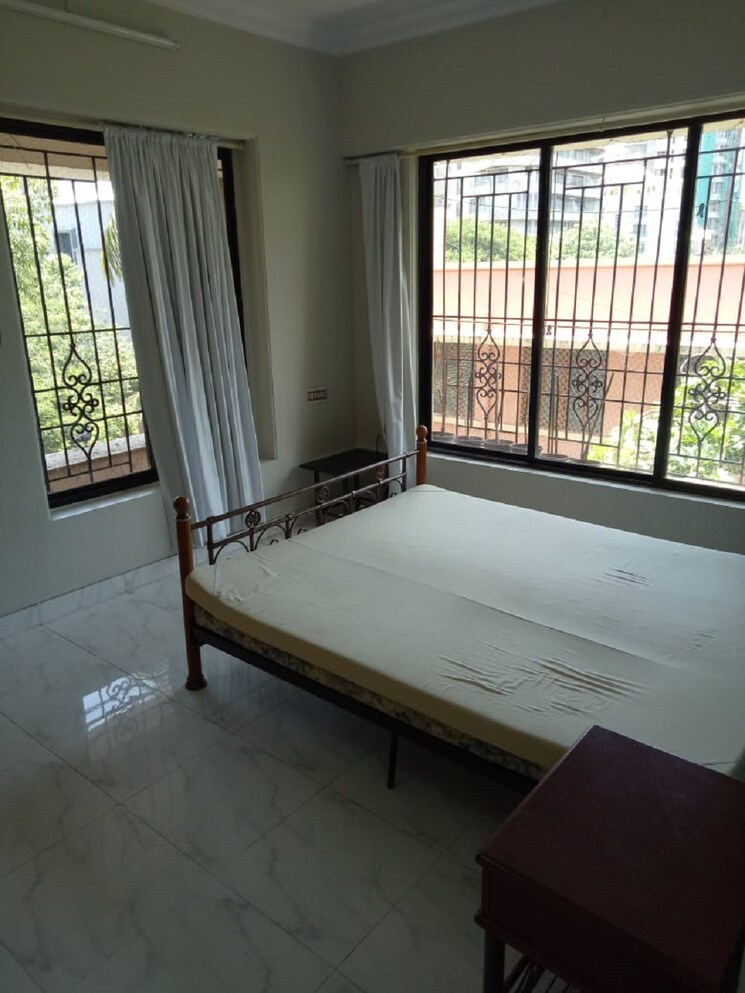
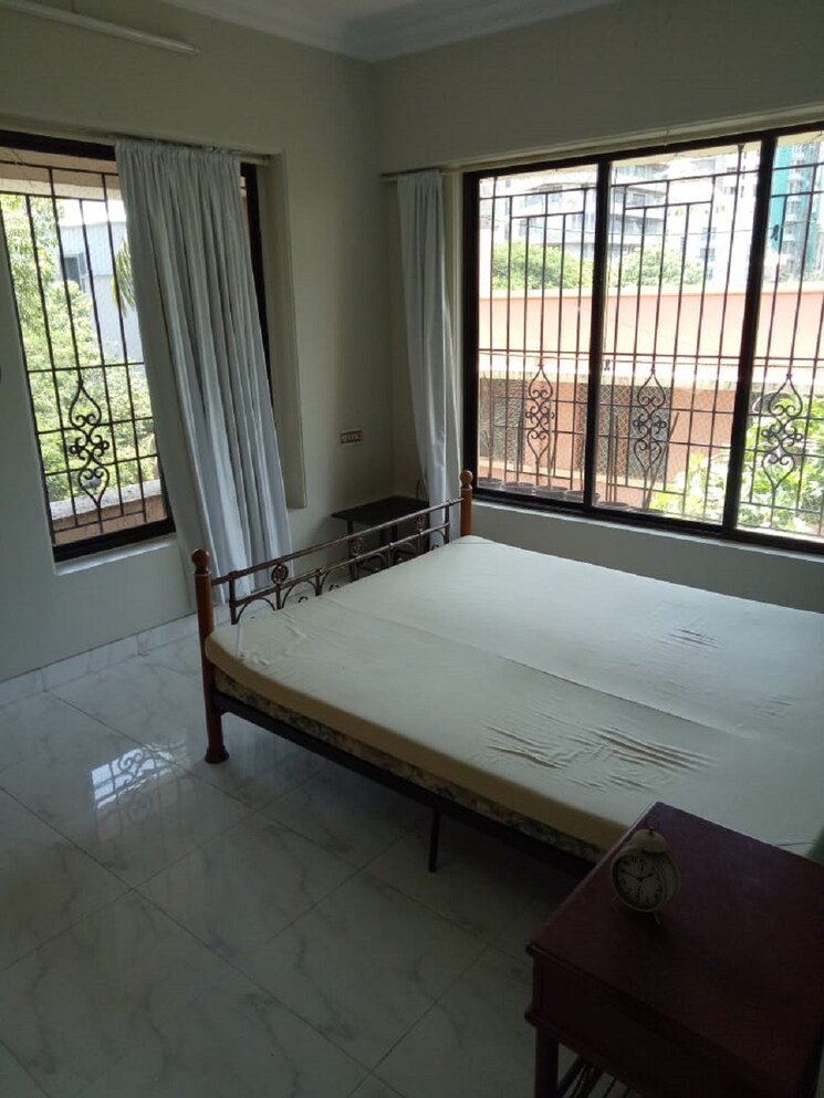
+ alarm clock (645, 864)
